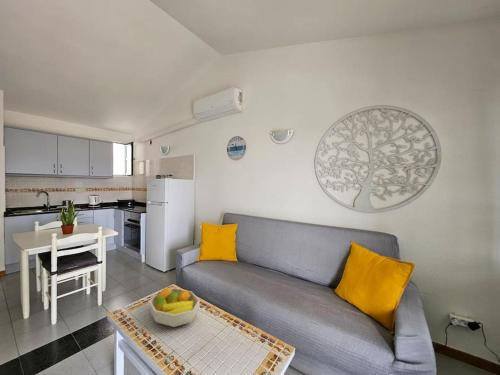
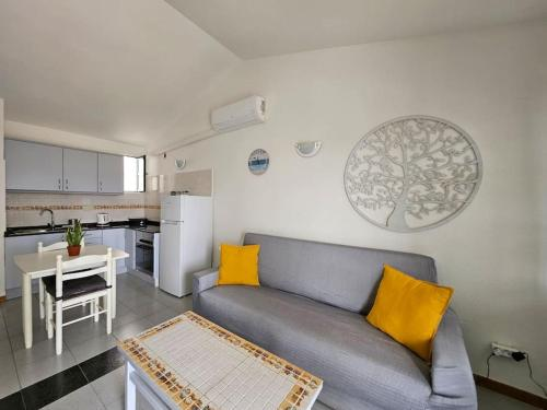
- fruit bowl (174, 304)
